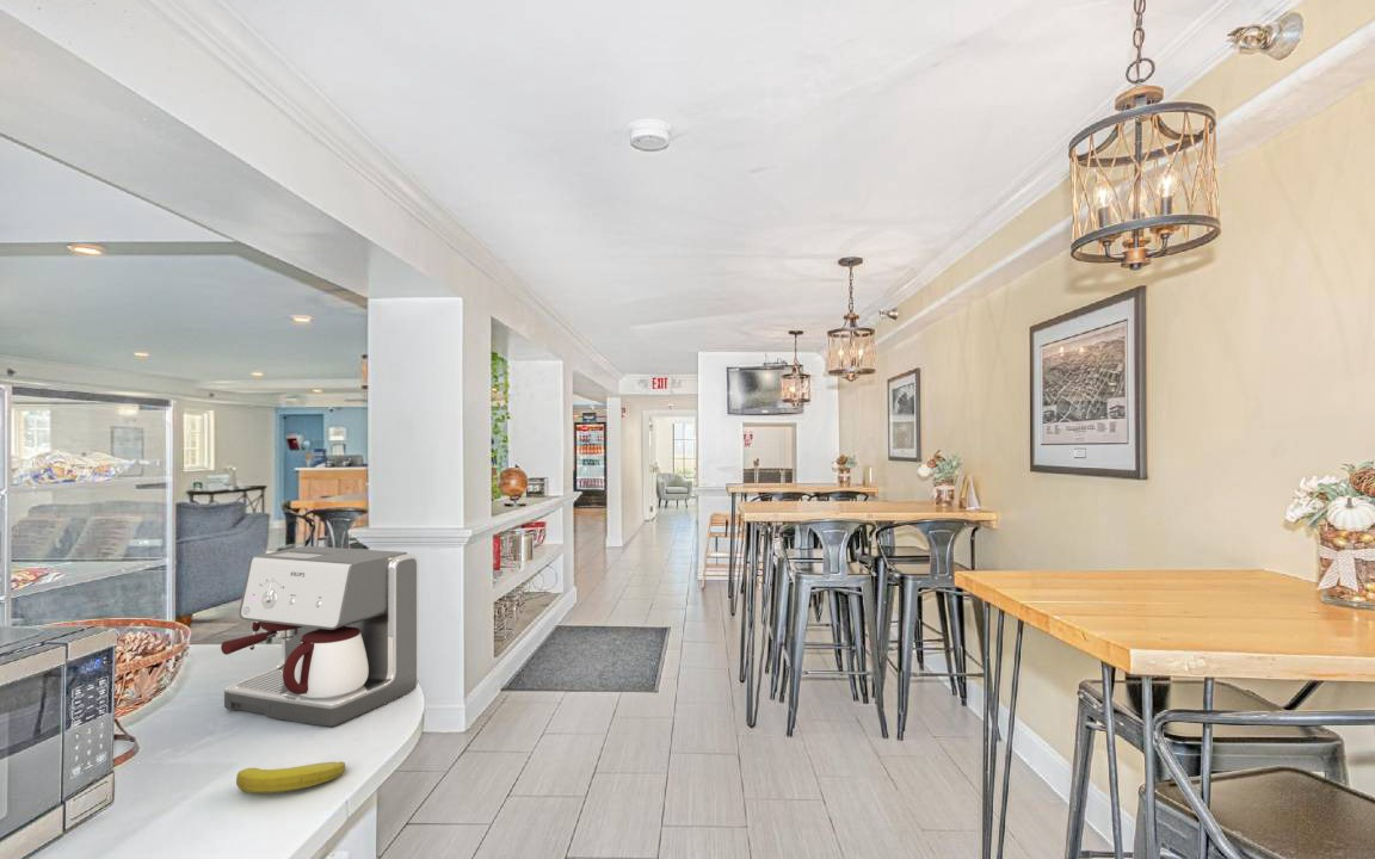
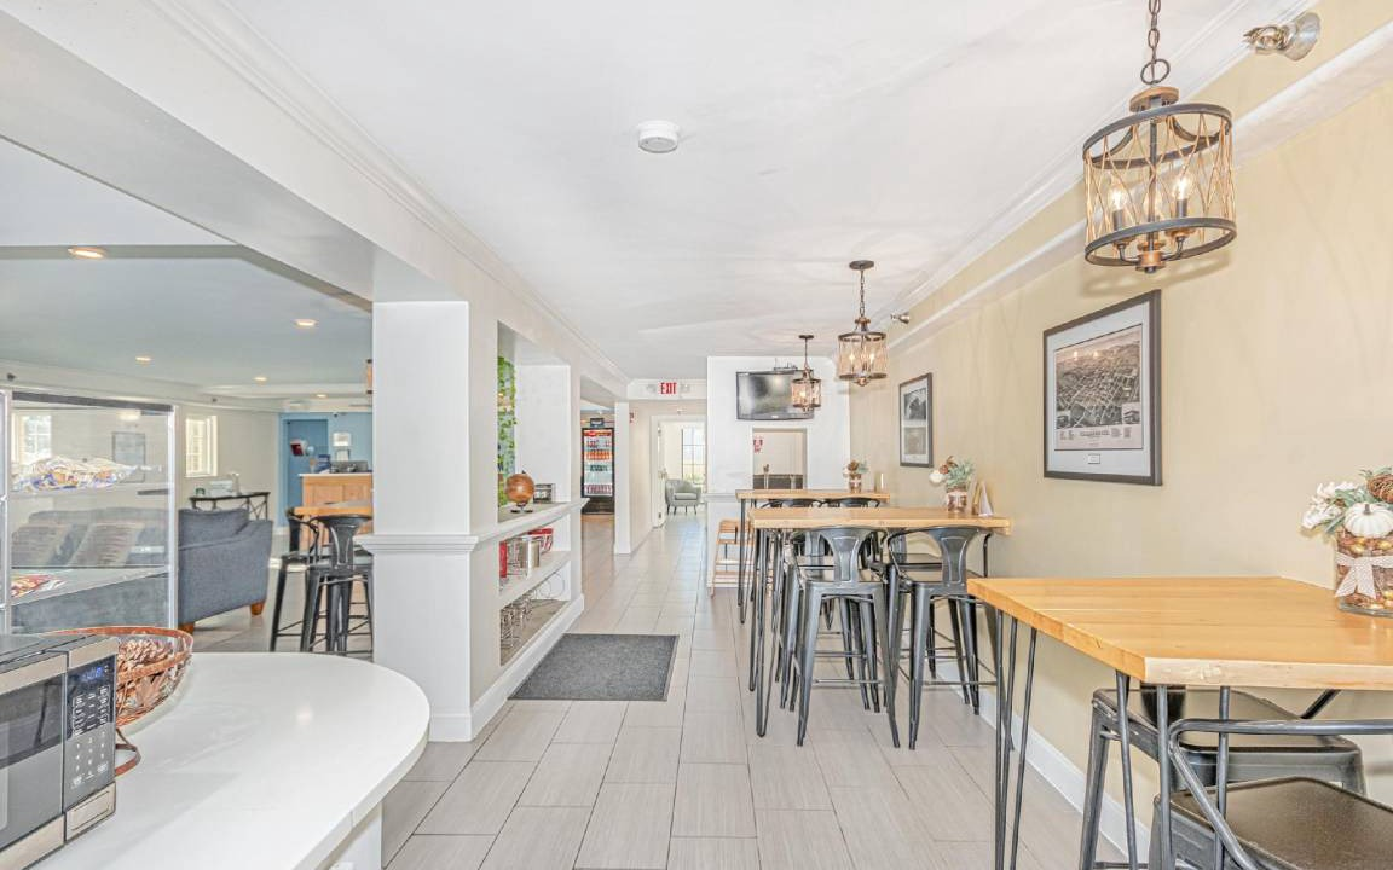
- banana (291, 773)
- coffee maker (325, 625)
